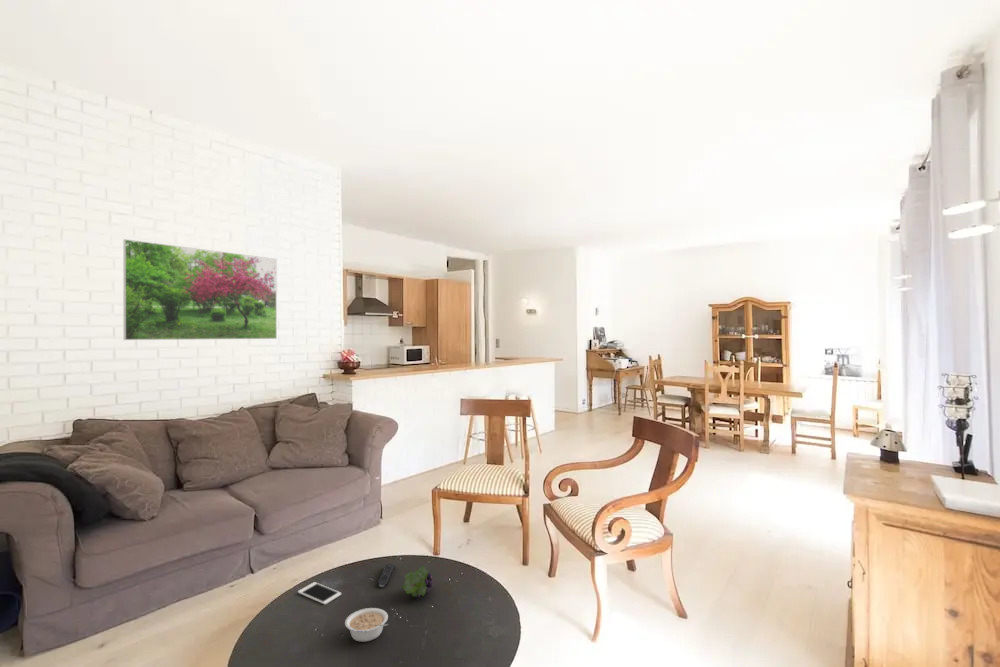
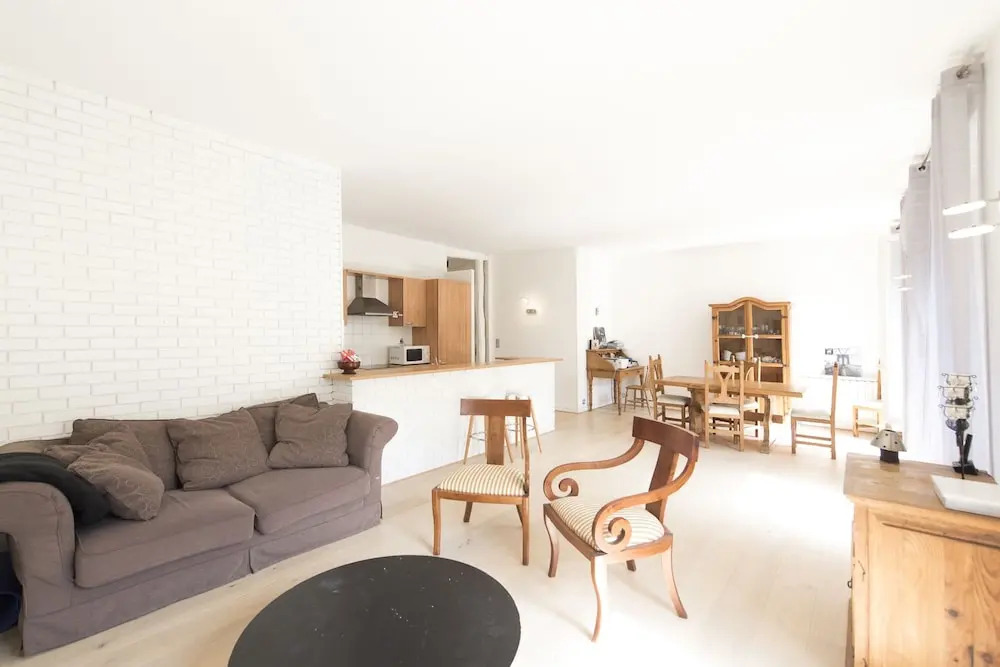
- cell phone (319, 592)
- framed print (208, 294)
- fruit (418, 581)
- legume (368, 624)
- remote control (386, 574)
